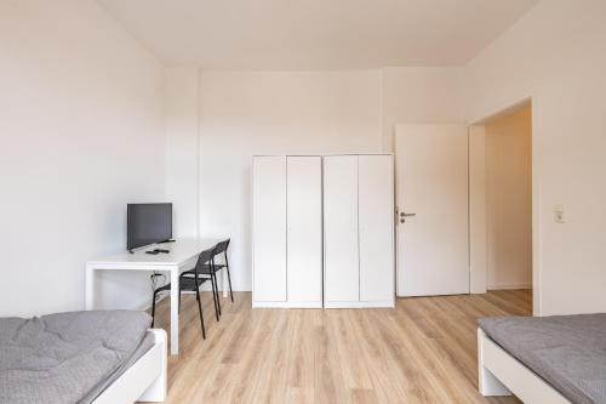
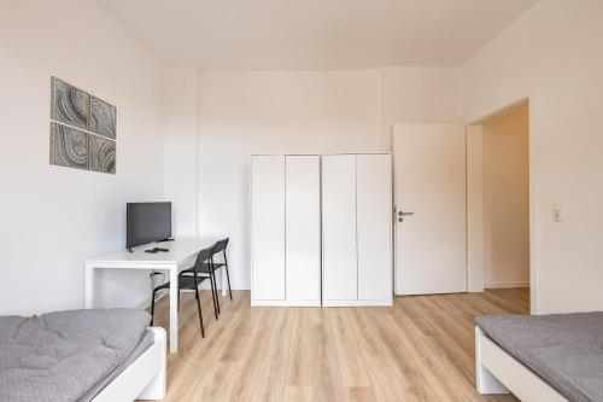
+ wall art (87, 130)
